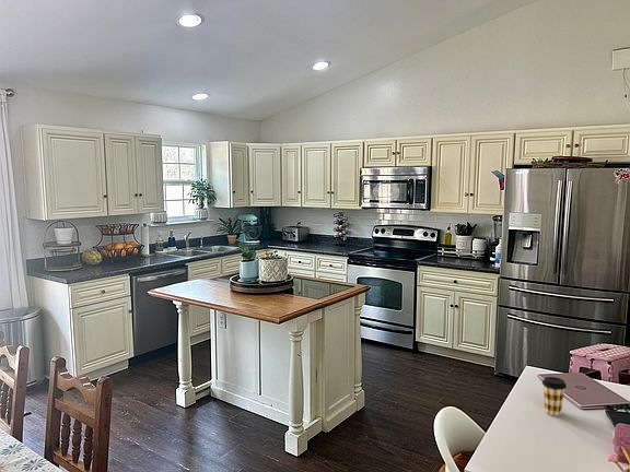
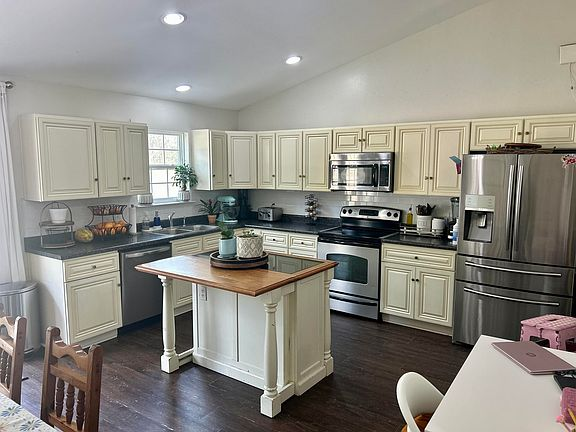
- coffee cup (553, 396)
